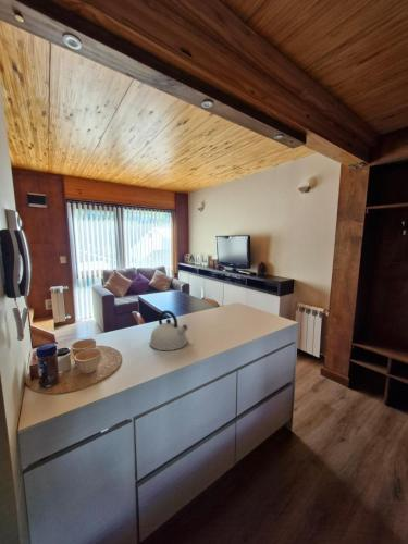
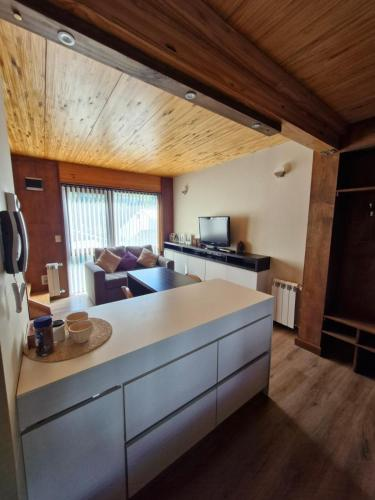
- kettle (170, 326)
